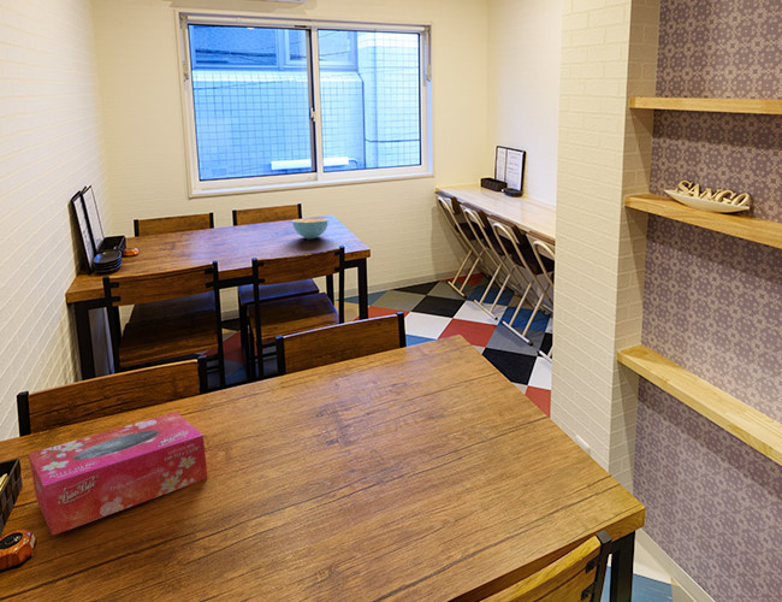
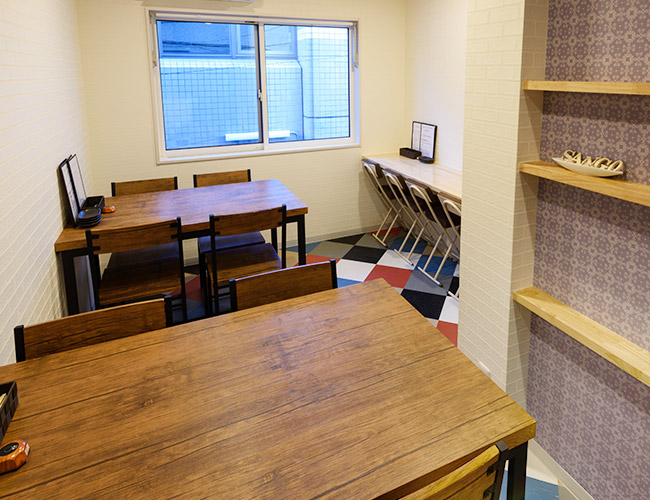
- cereal bowl (310, 229)
- tissue box (120, 466)
